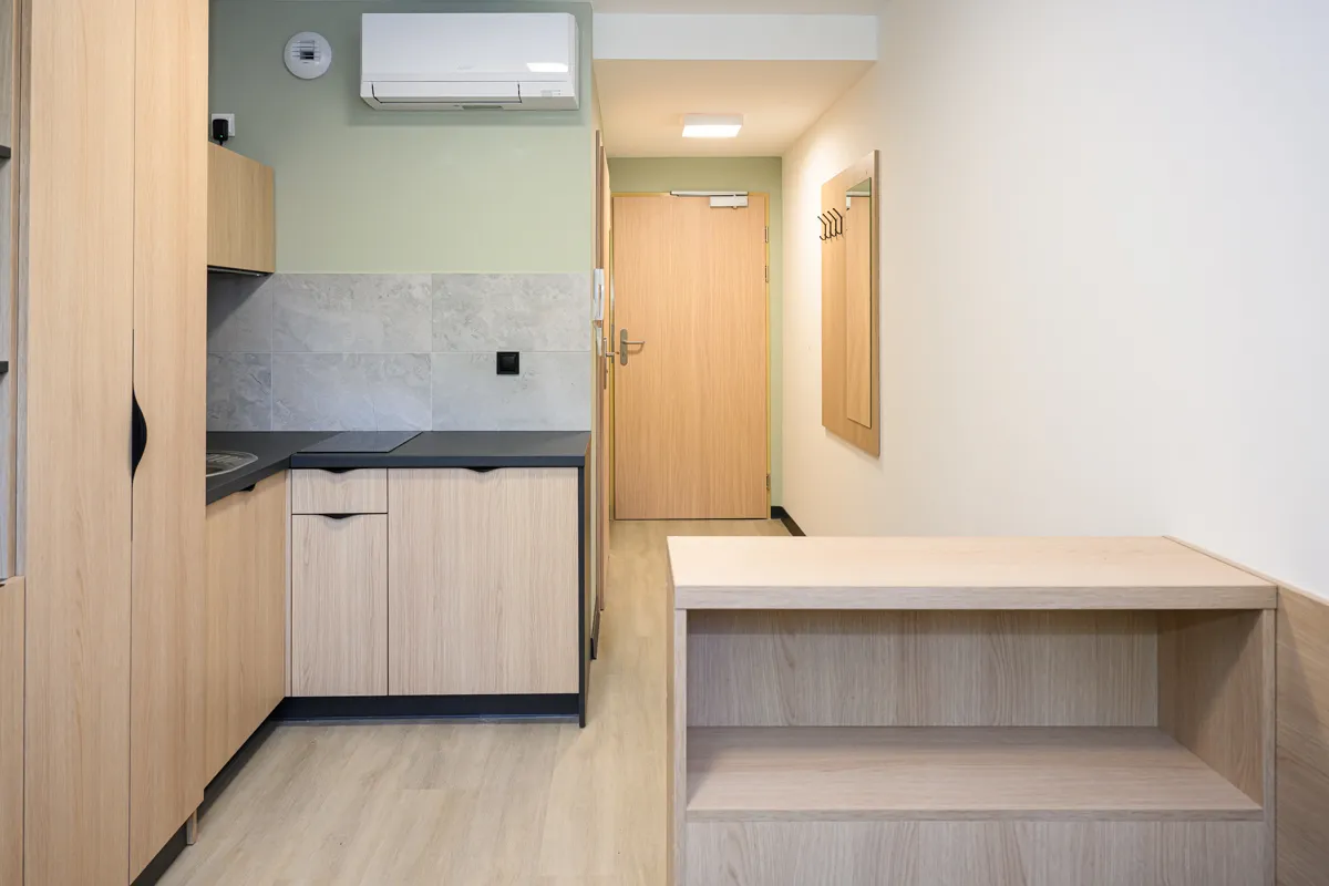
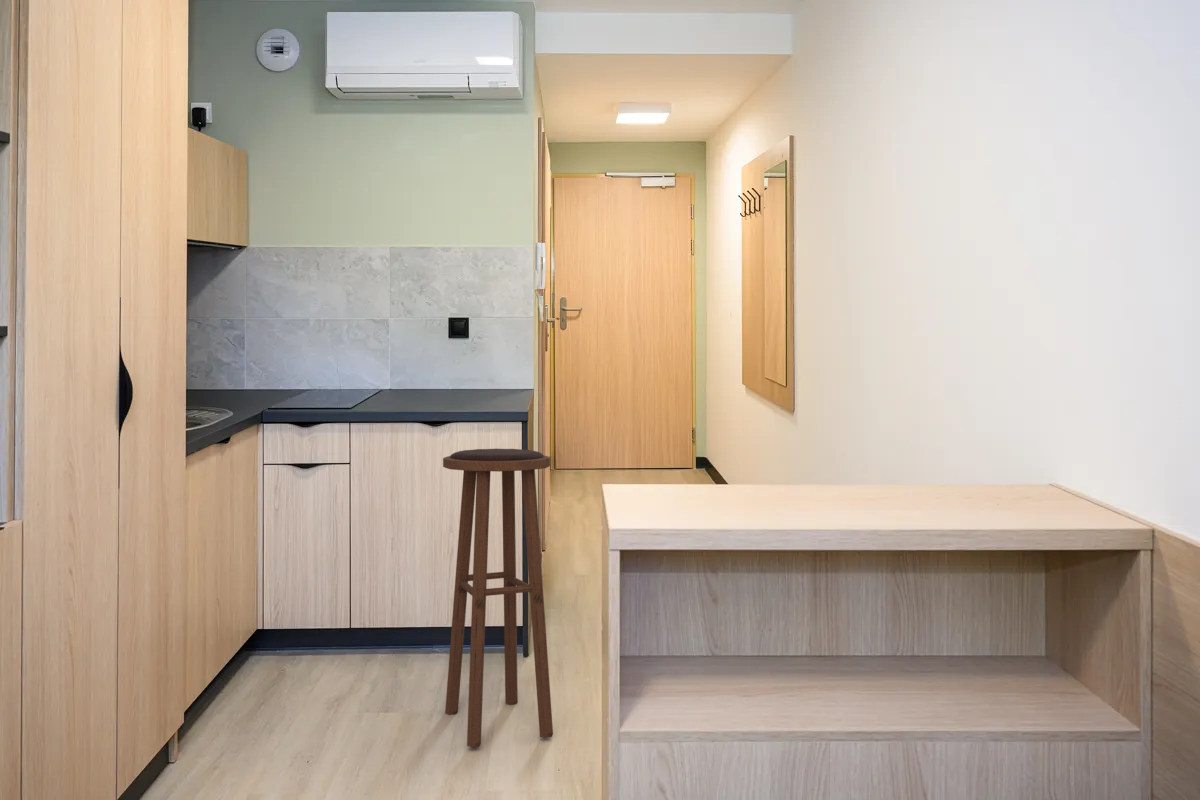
+ stool (495, 588)
